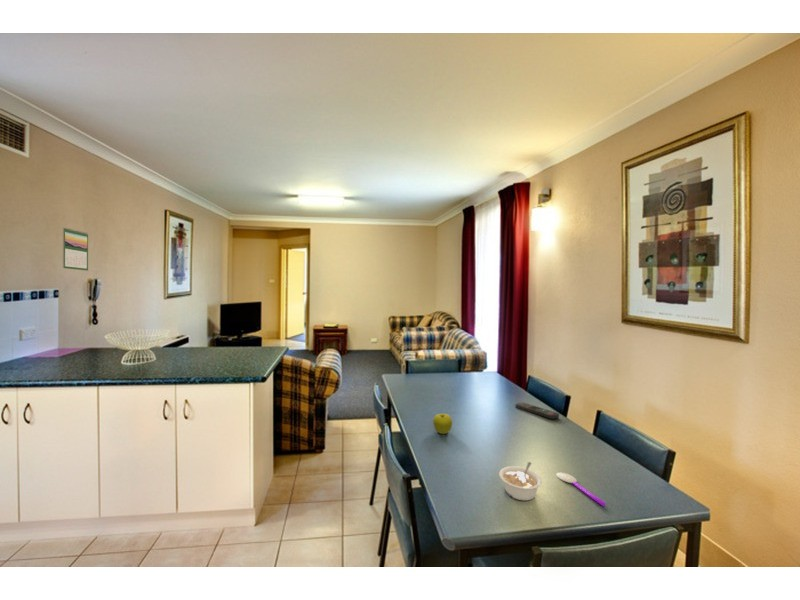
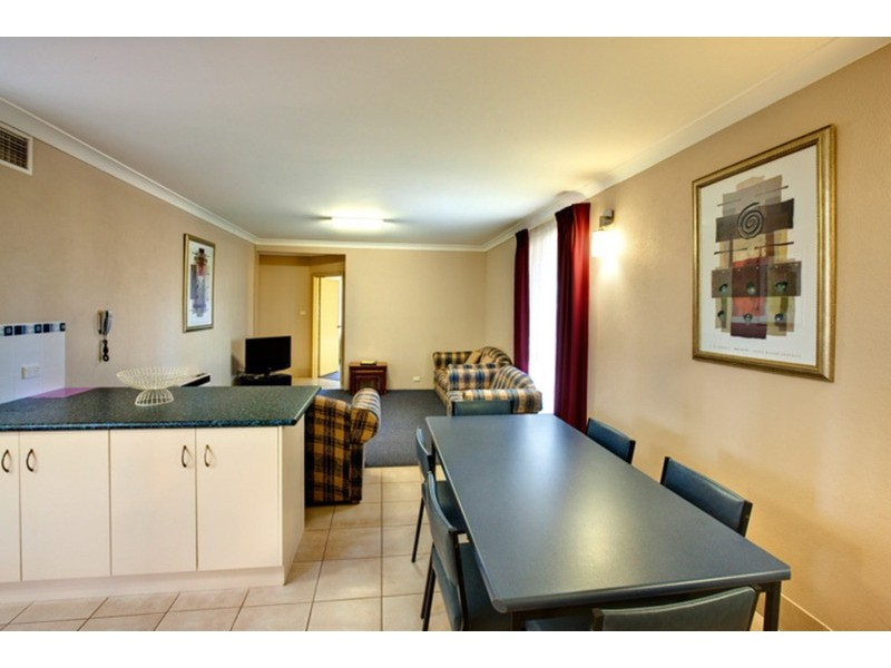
- remote control (536, 409)
- fruit (442, 423)
- spoon (579, 486)
- legume (519, 481)
- calendar (76, 249)
